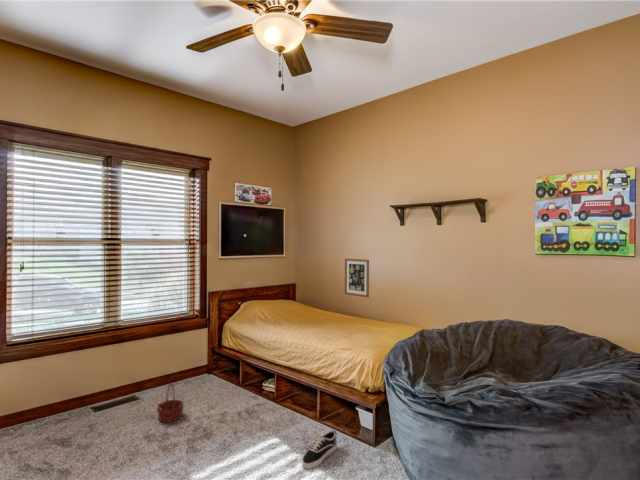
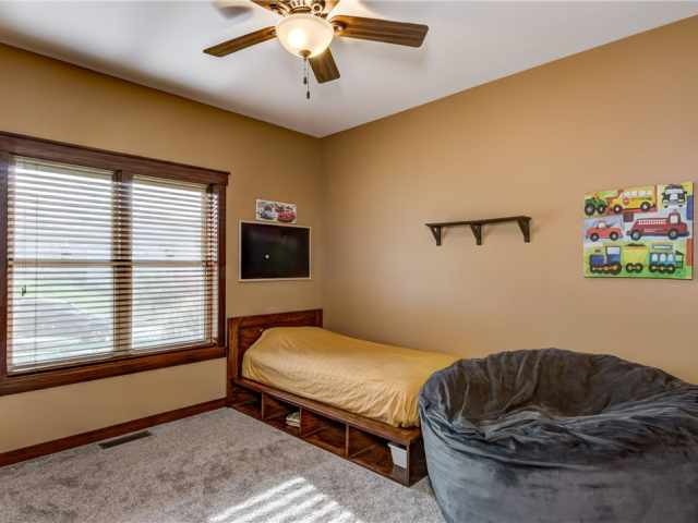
- shoe (319, 447)
- basket (170, 400)
- wall art (356, 277)
